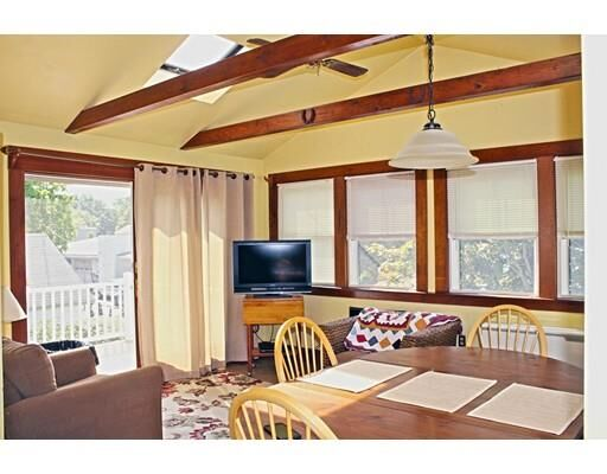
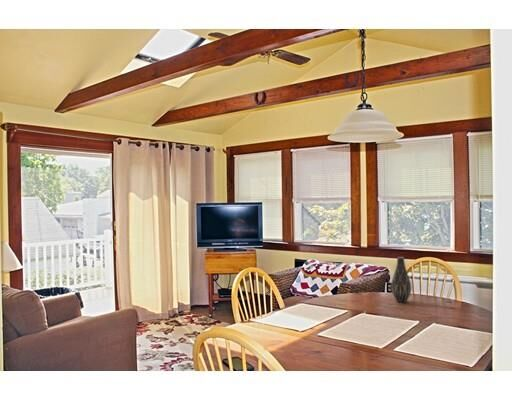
+ vase (401, 279)
